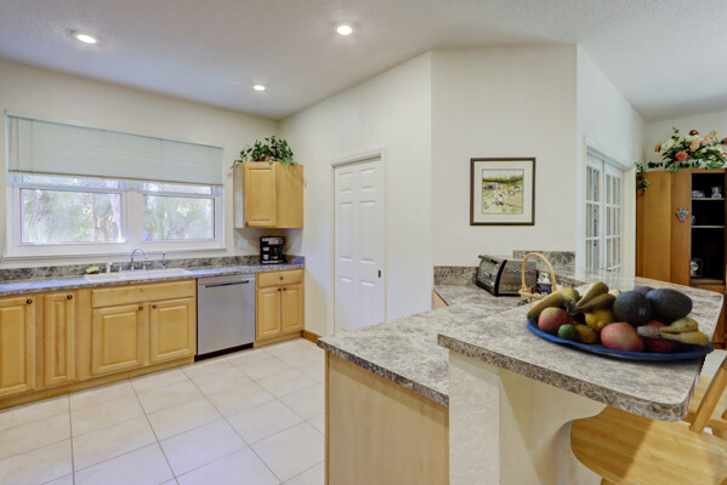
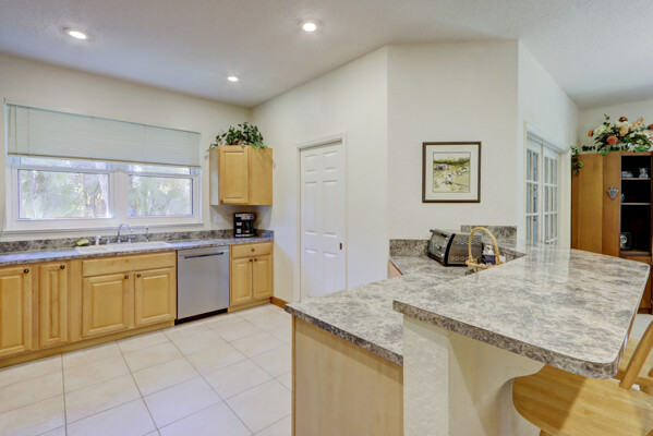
- fruit bowl (607, 307)
